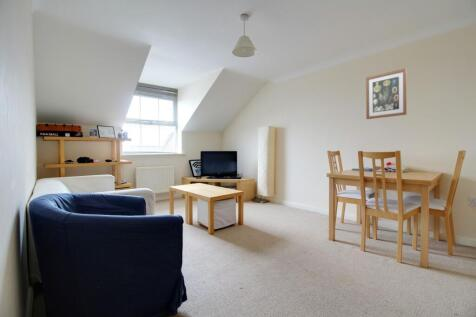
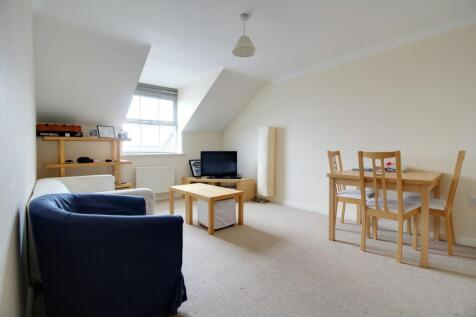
- wall art (385, 95)
